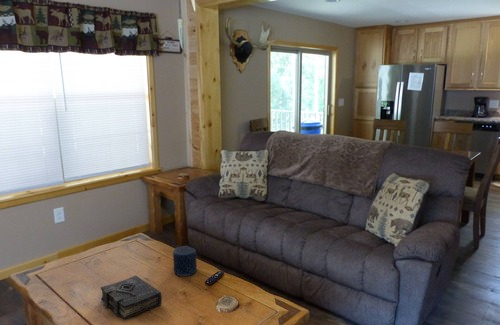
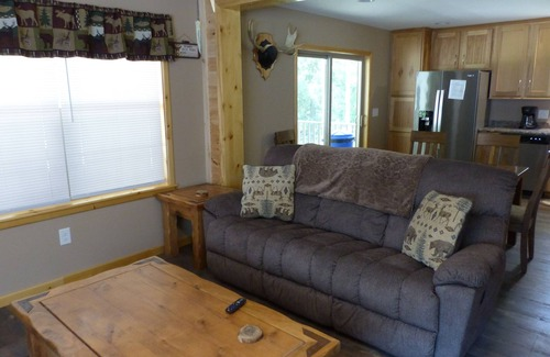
- candle (185, 260)
- book (130, 295)
